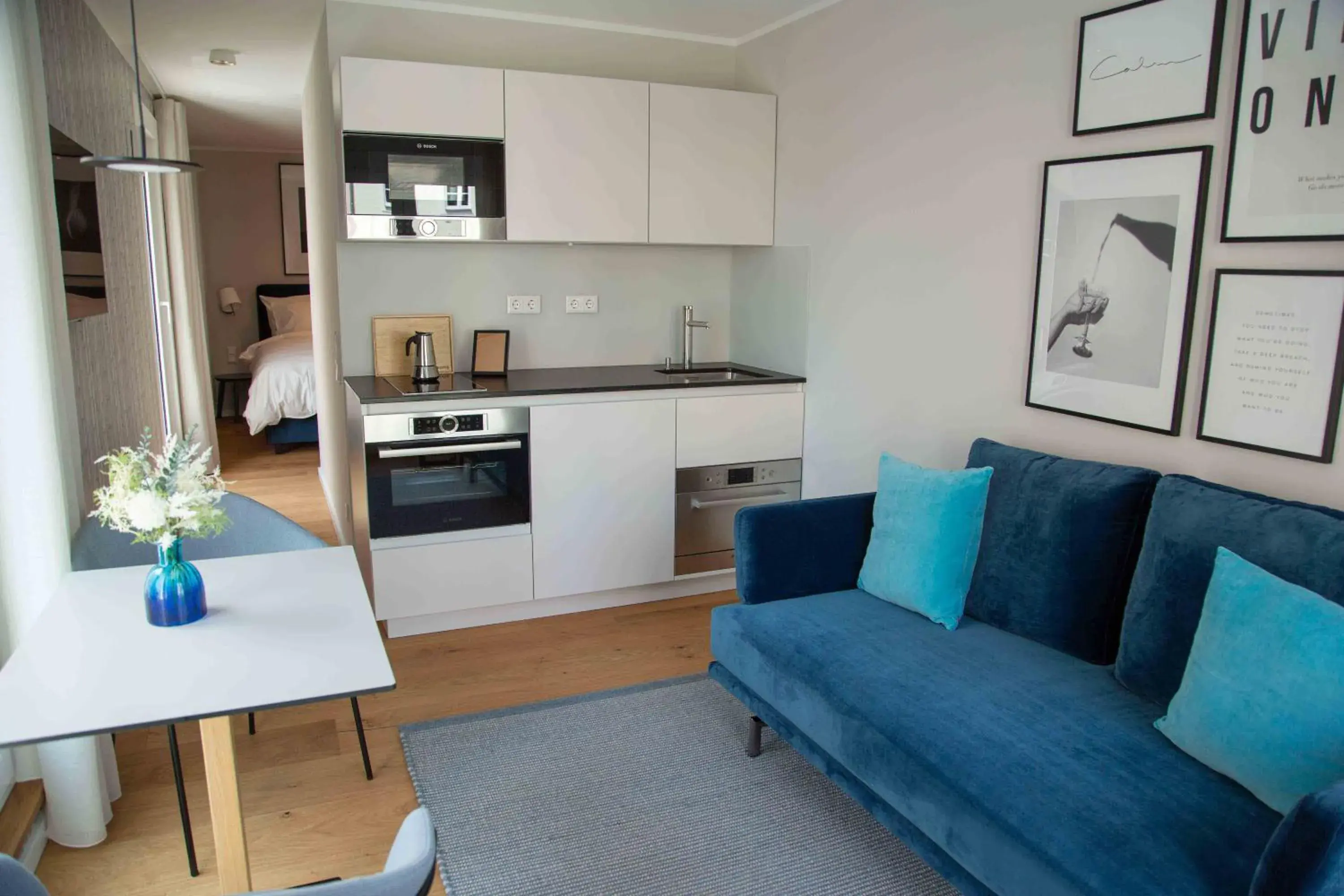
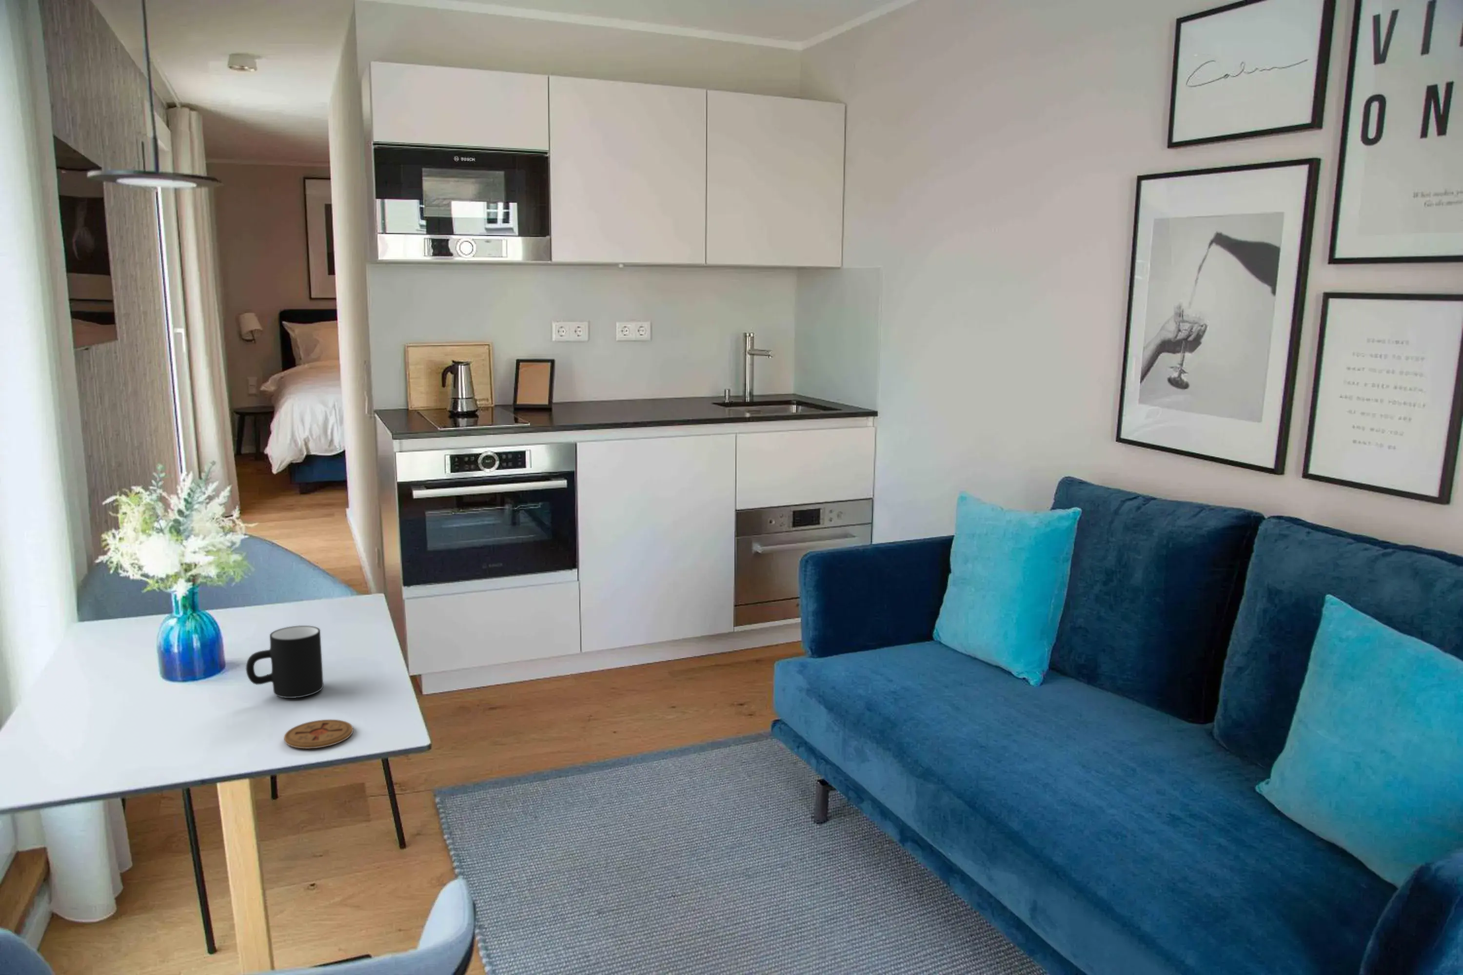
+ mug (284, 664)
+ coaster (319, 733)
